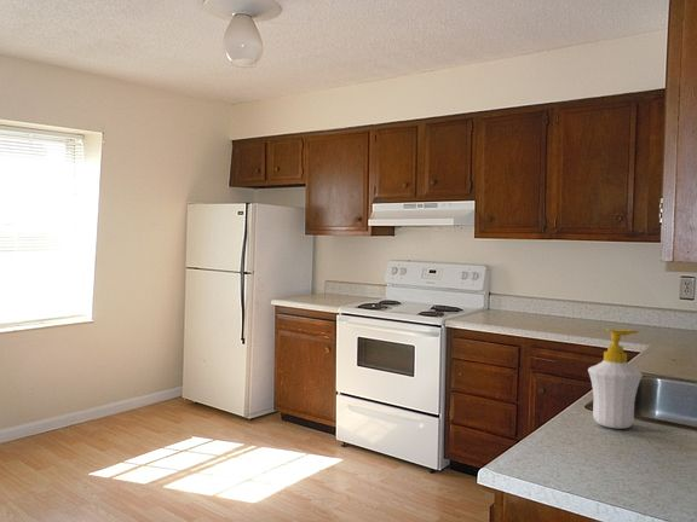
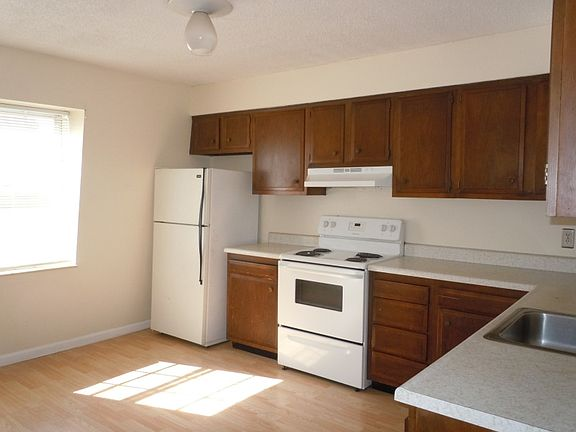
- soap bottle (614, 376)
